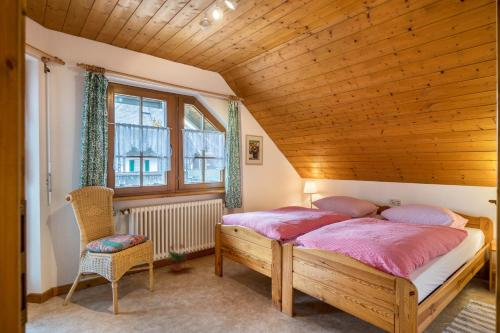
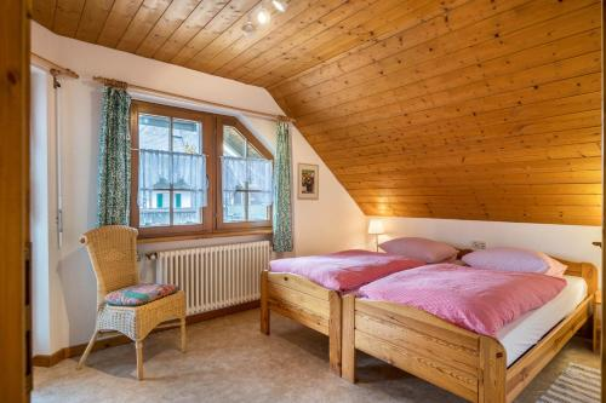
- potted plant (176, 256)
